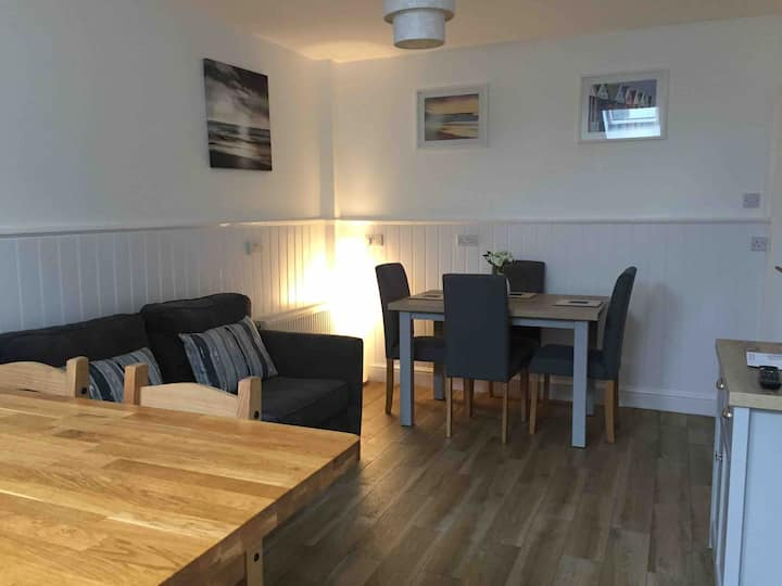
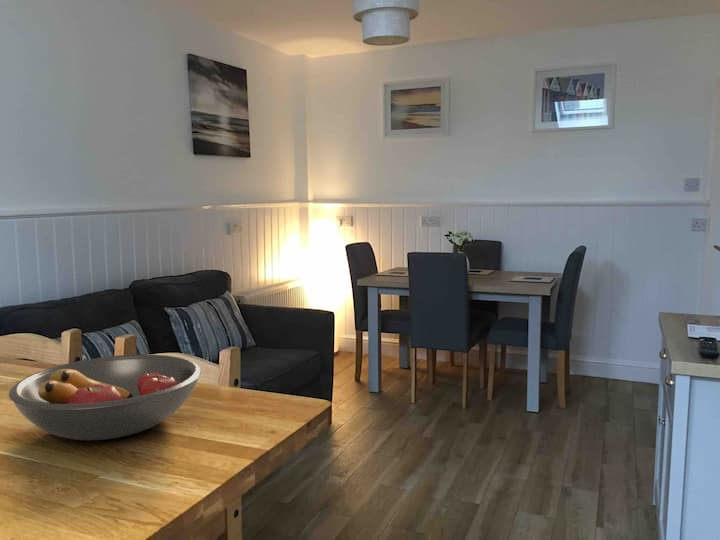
+ fruit bowl (111, 394)
